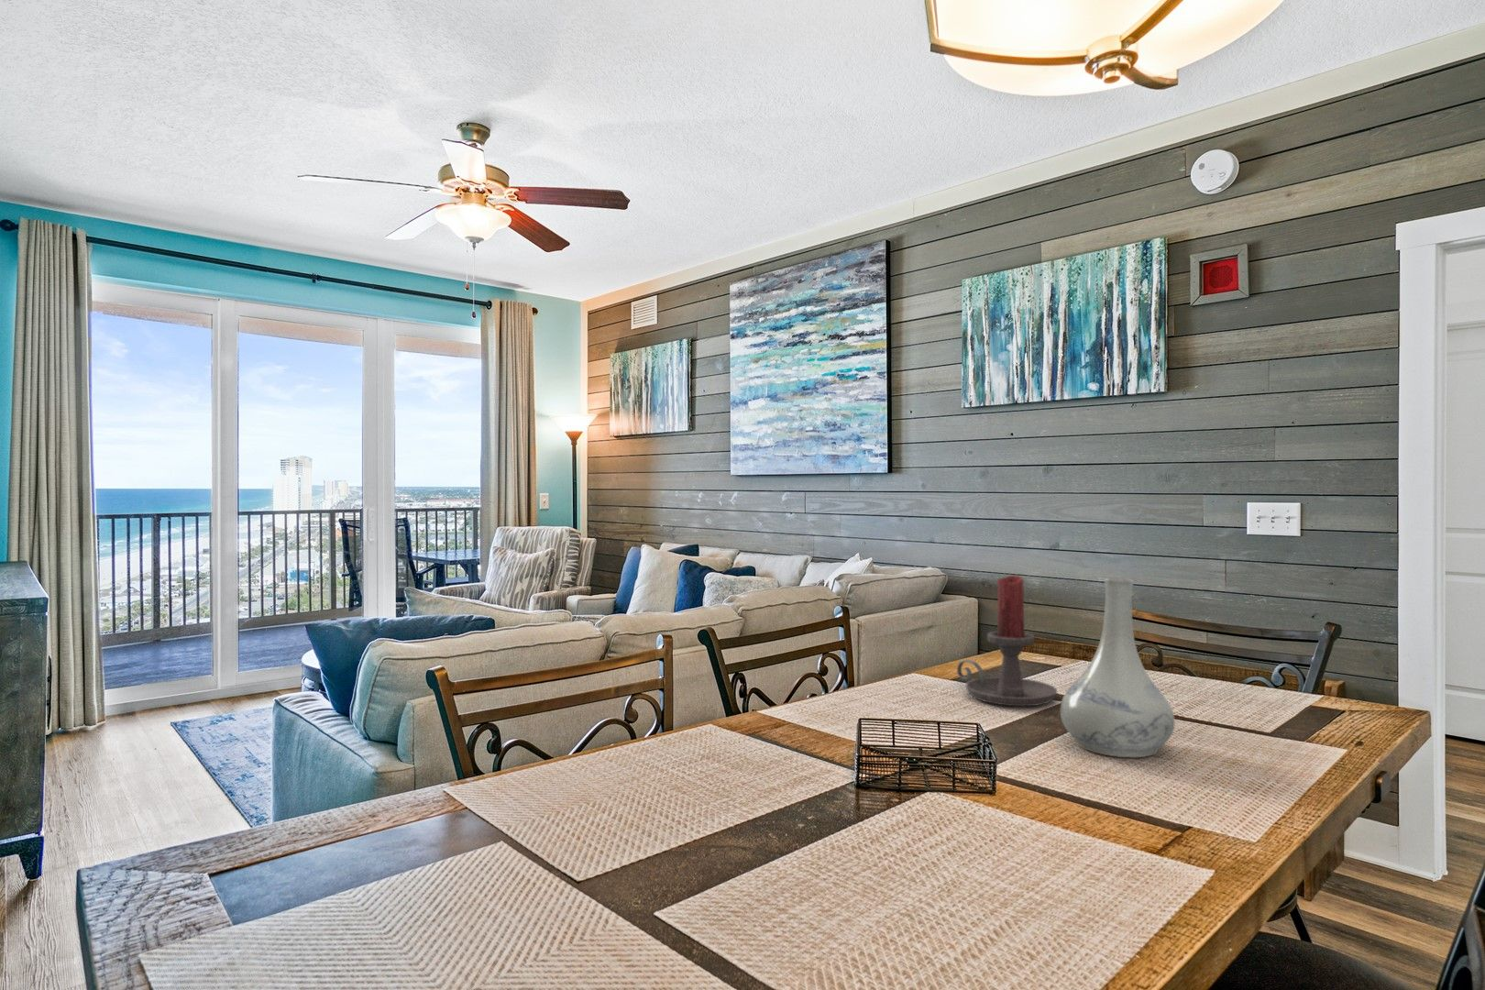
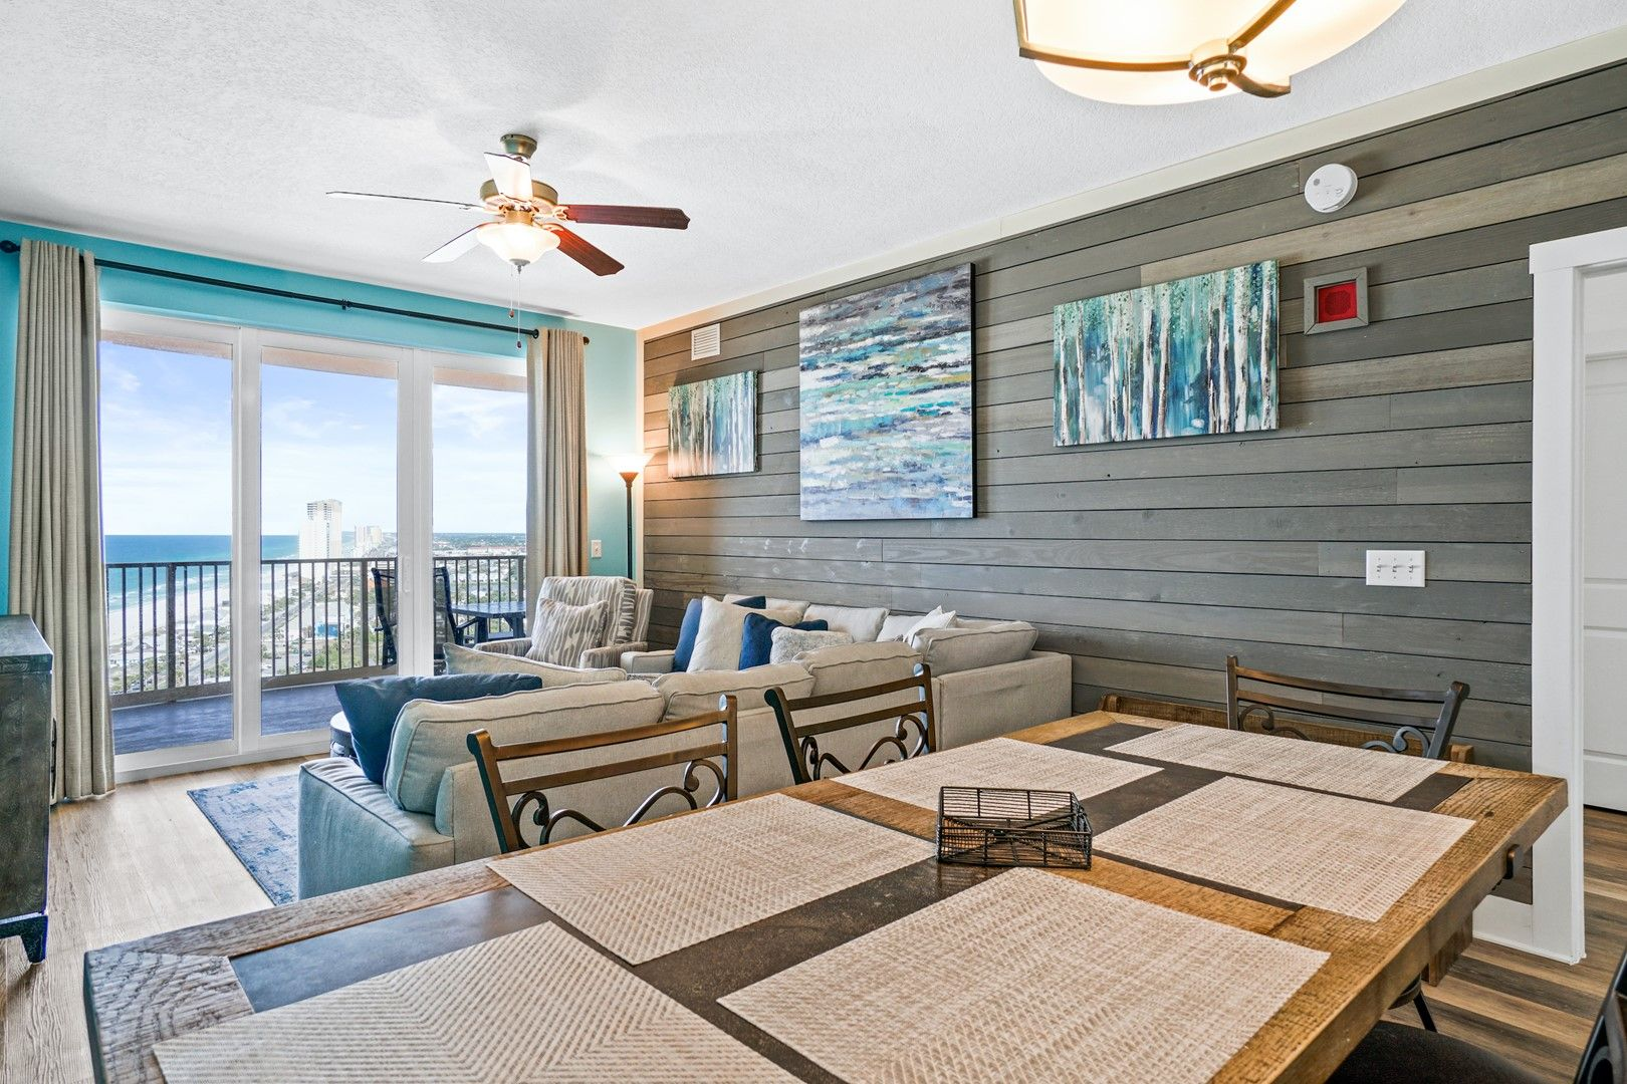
- candle holder (1000, 634)
- vase (1116, 662)
